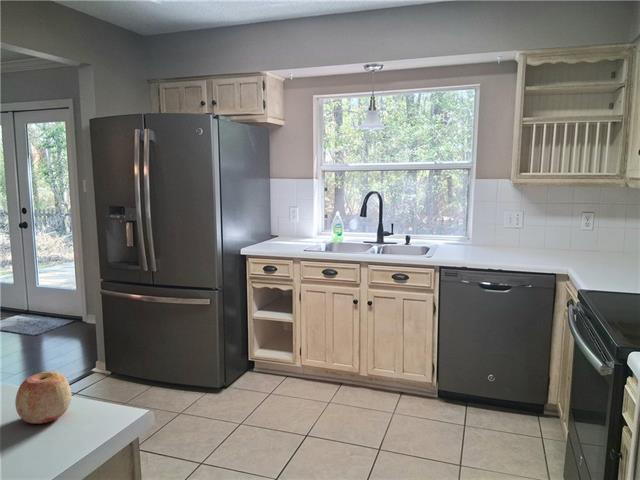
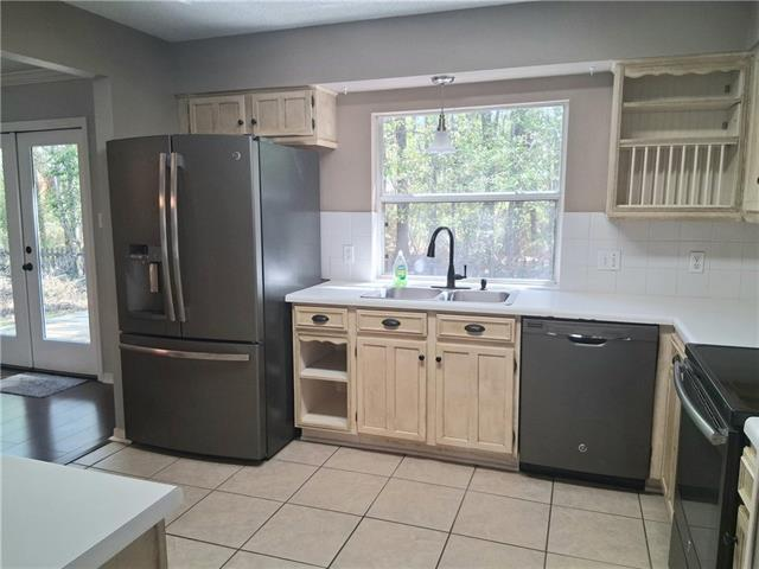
- apple (44, 396)
